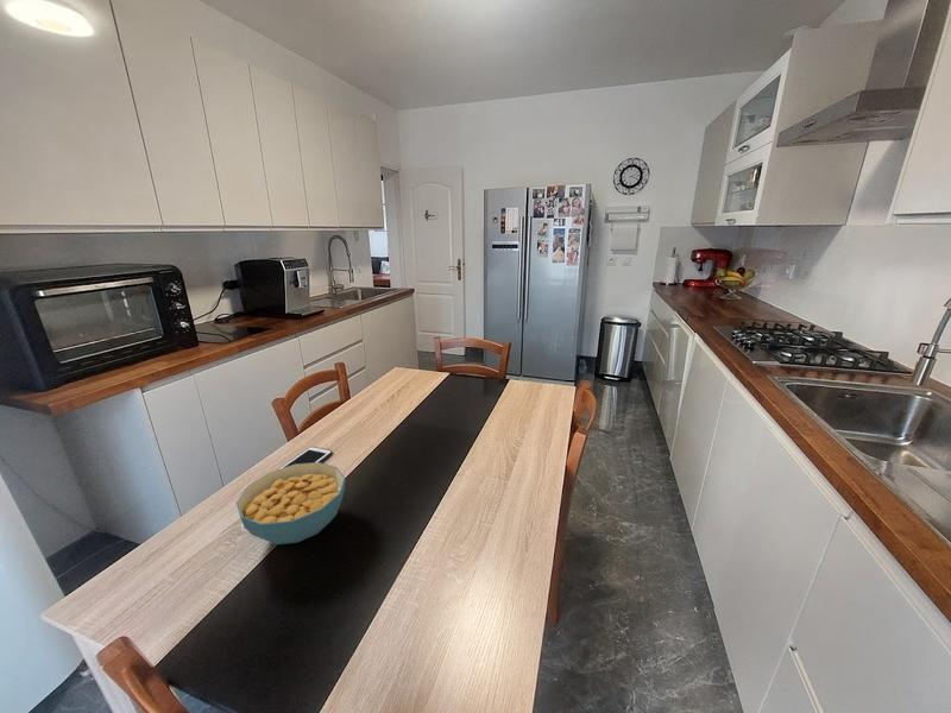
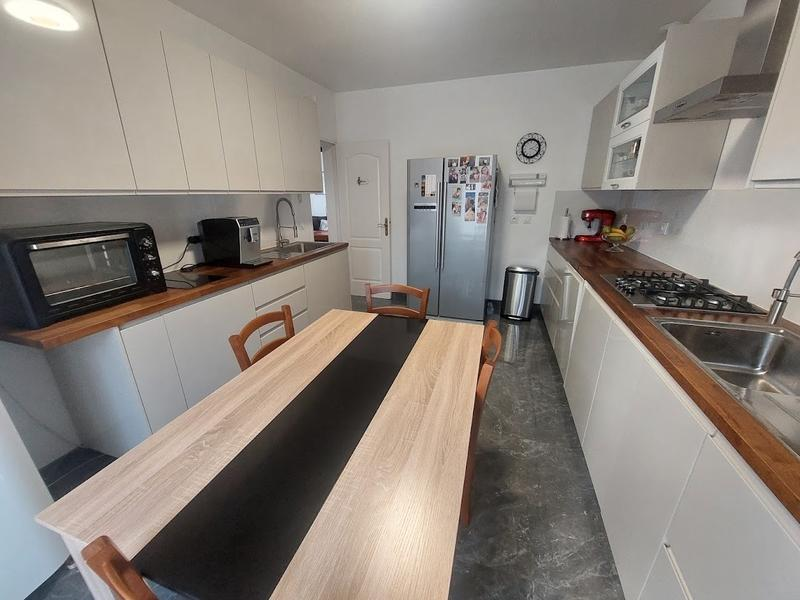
- cereal bowl (296, 509)
- cell phone (303, 462)
